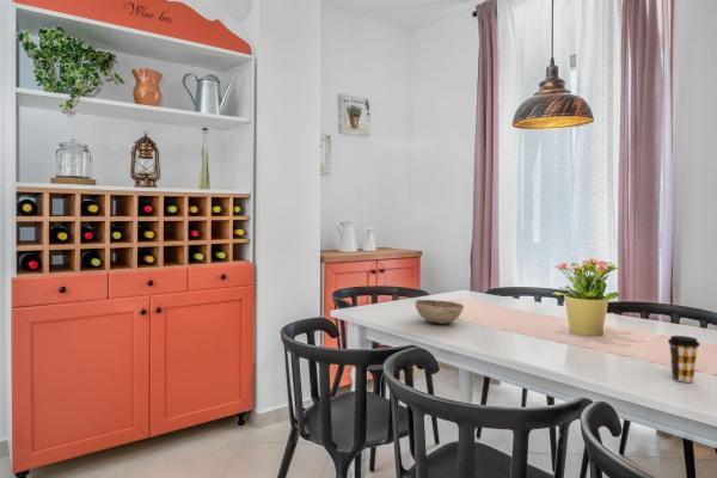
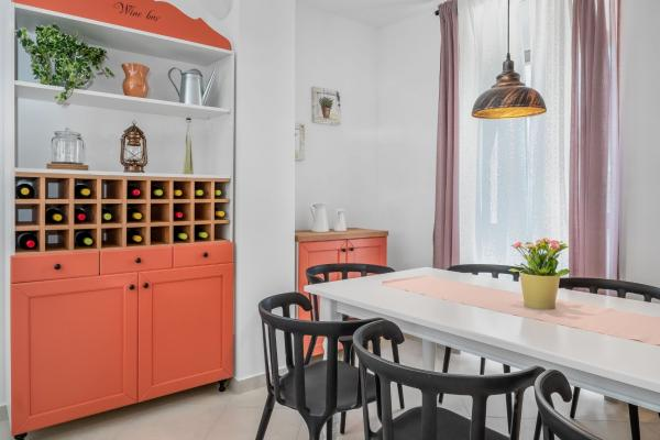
- decorative bowl (439, 312)
- coffee cup (682, 358)
